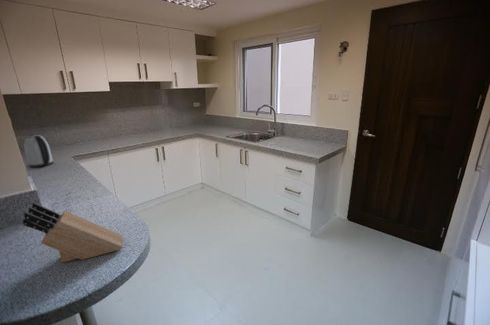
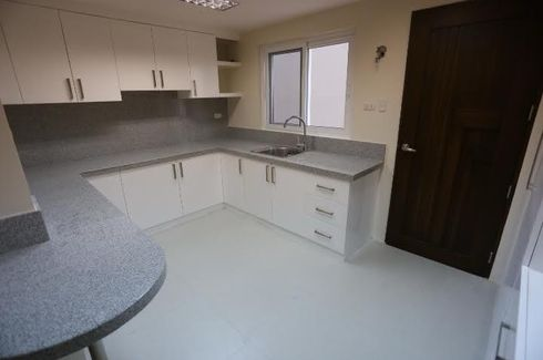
- kettle (39, 150)
- knife block (76, 227)
